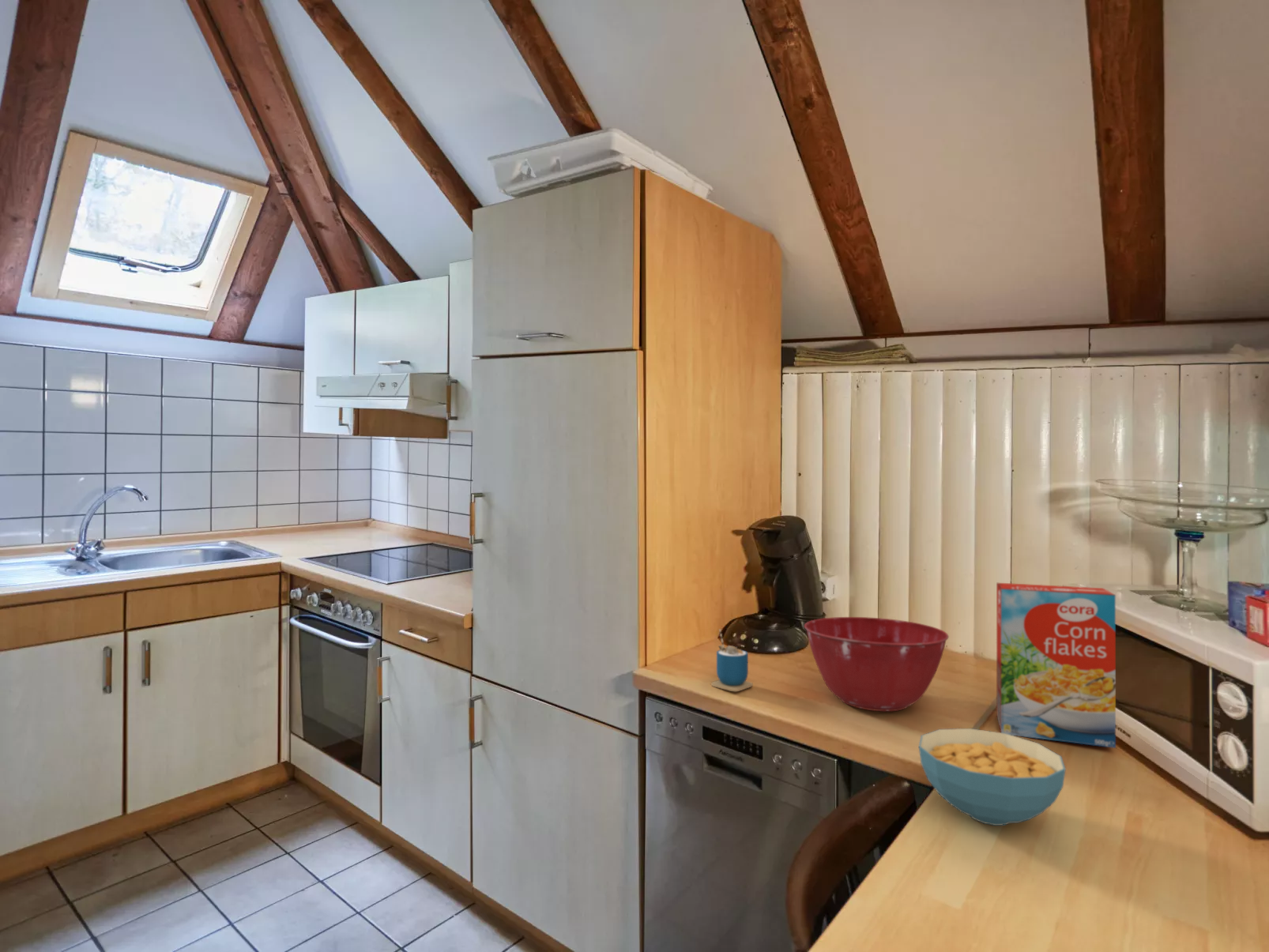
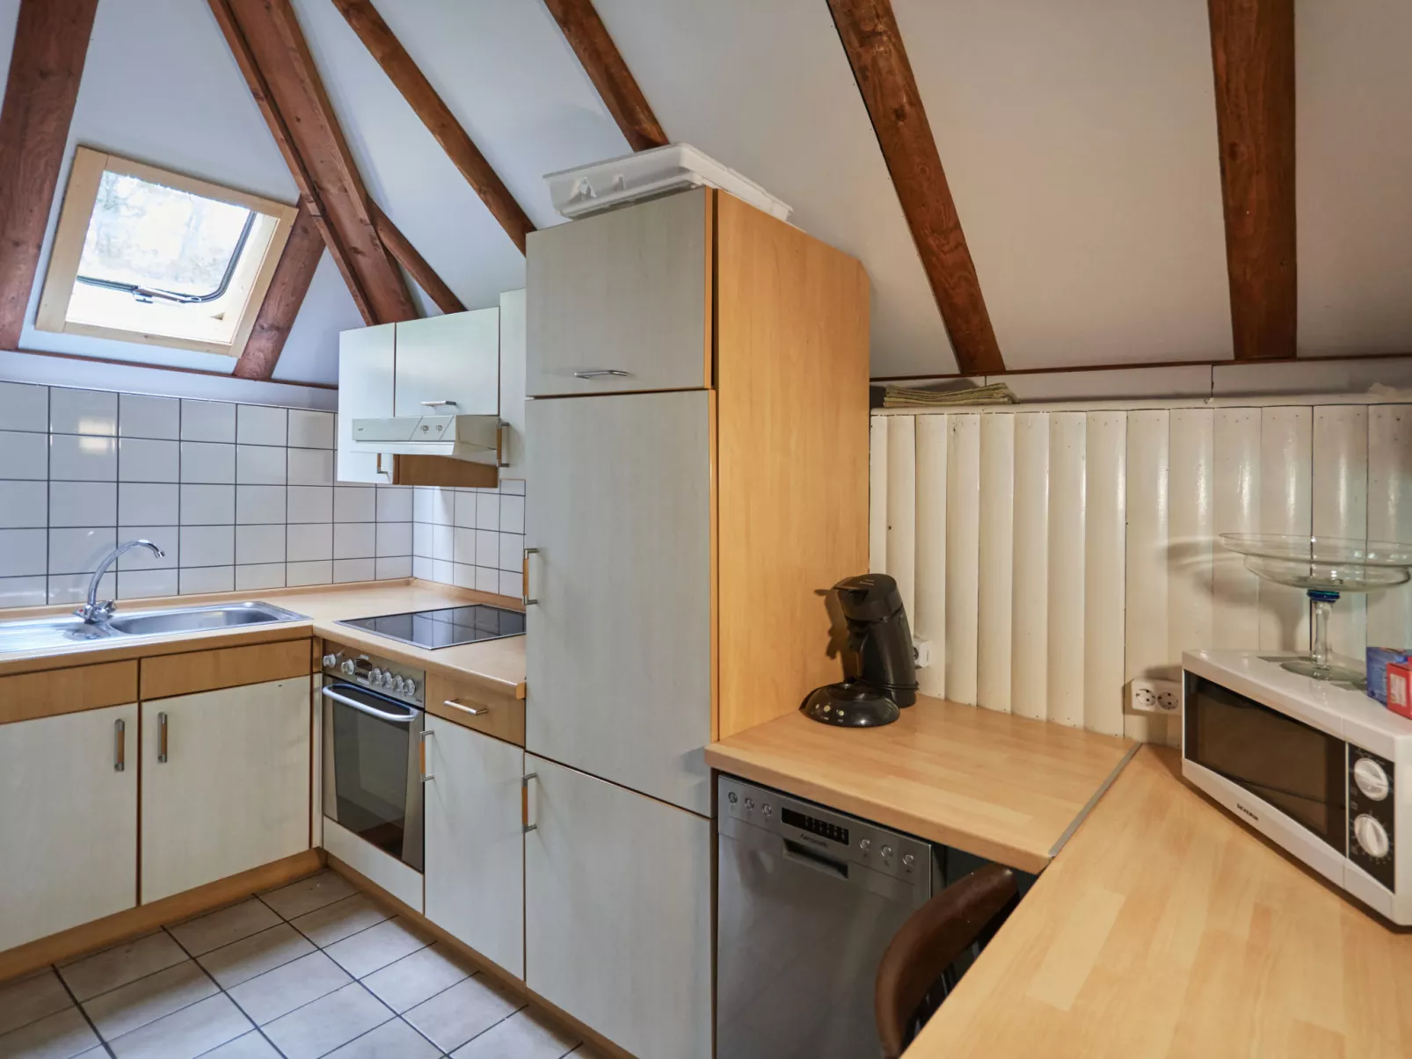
- cereal bowl (988, 783)
- cereal box (1052, 660)
- mixing bowl (874, 664)
- cup (732, 657)
